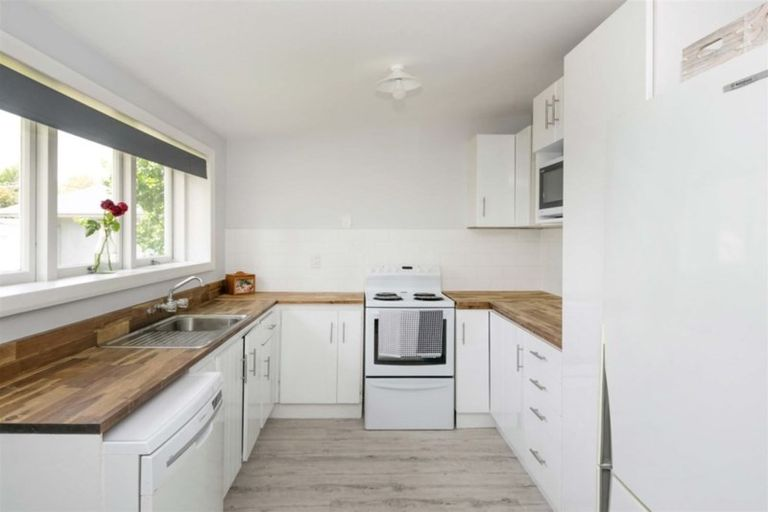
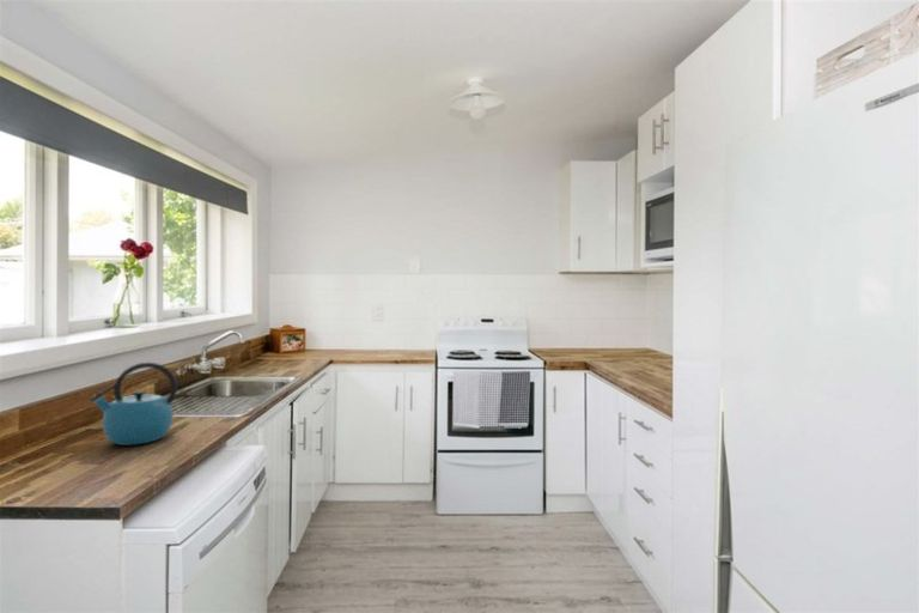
+ kettle (134, 401)
